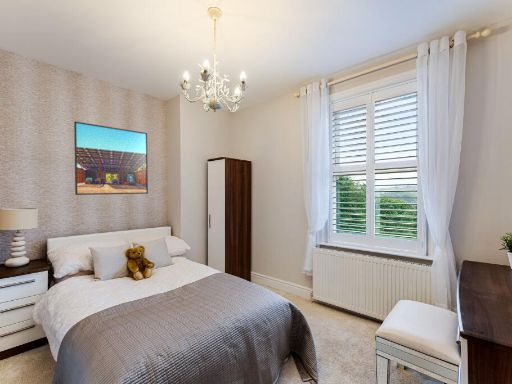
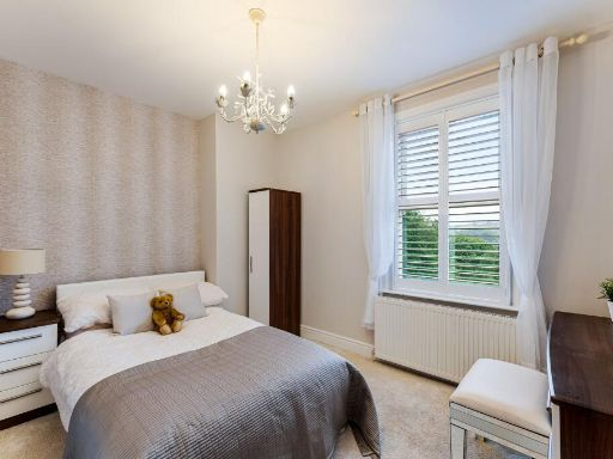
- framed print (114, 161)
